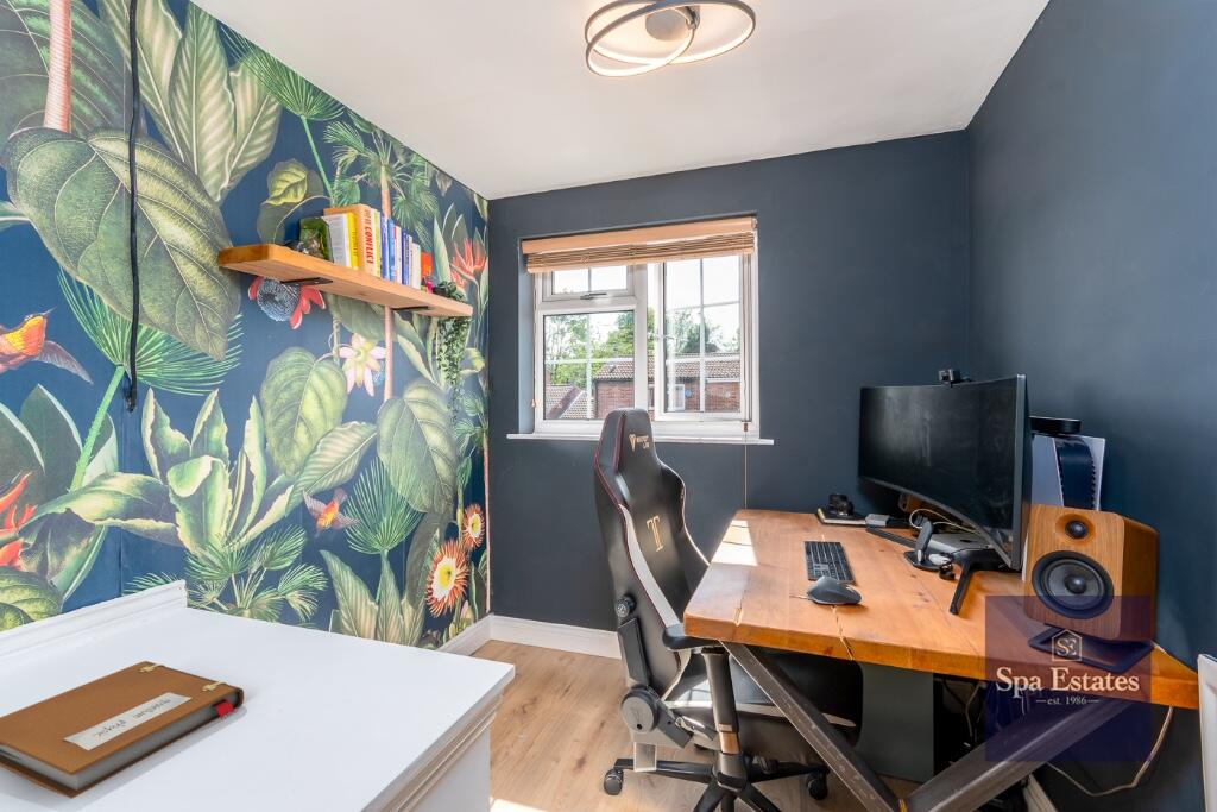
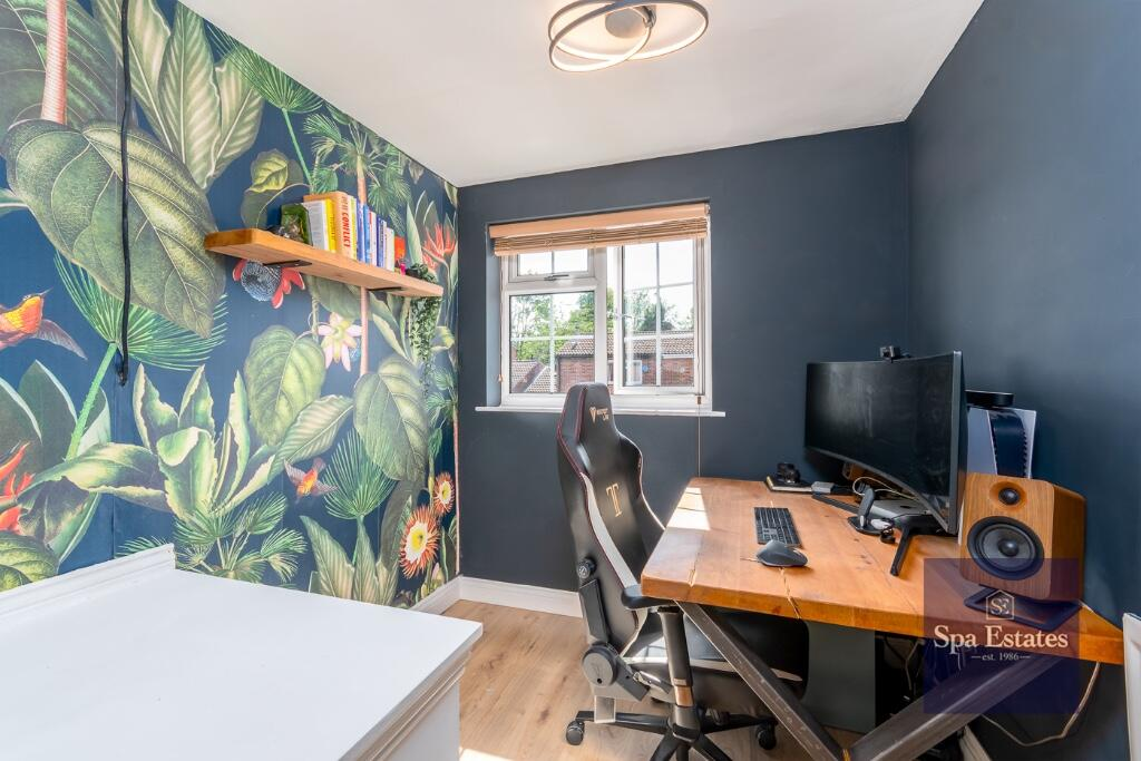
- notebook (121, 717)
